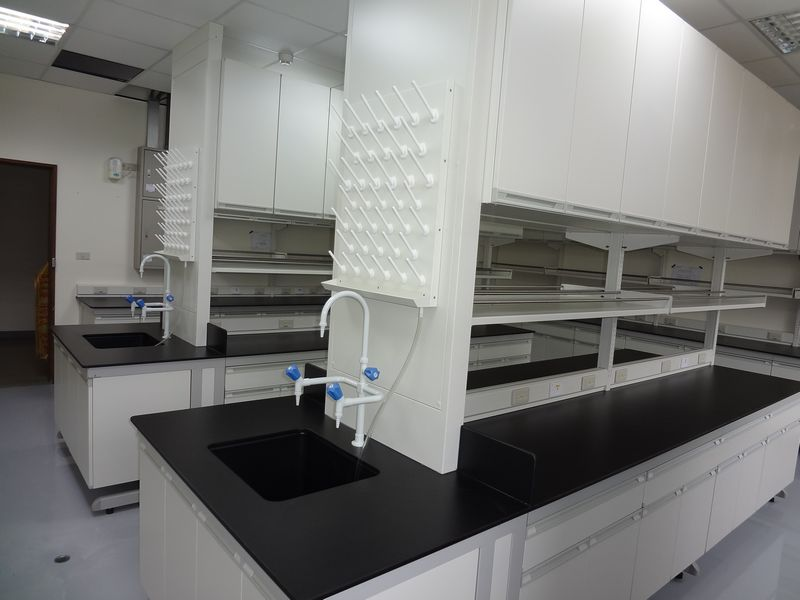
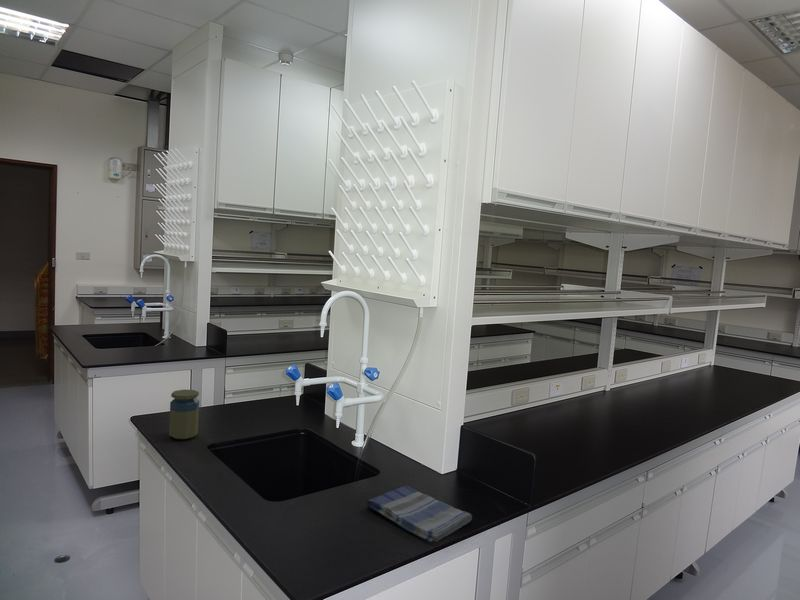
+ jar (184, 414)
+ dish towel (419, 510)
